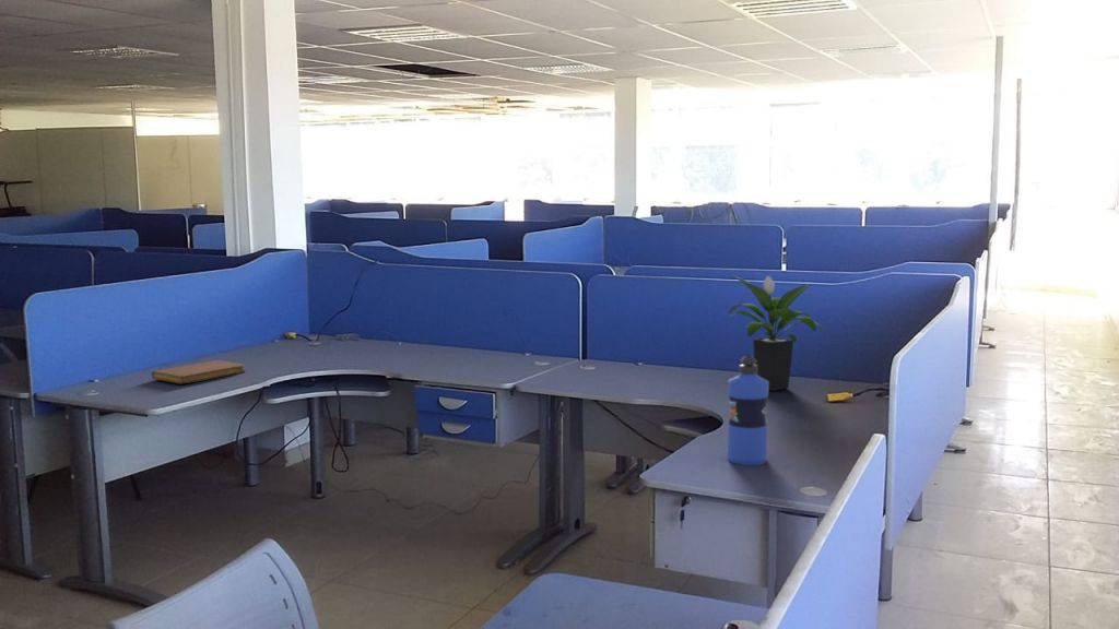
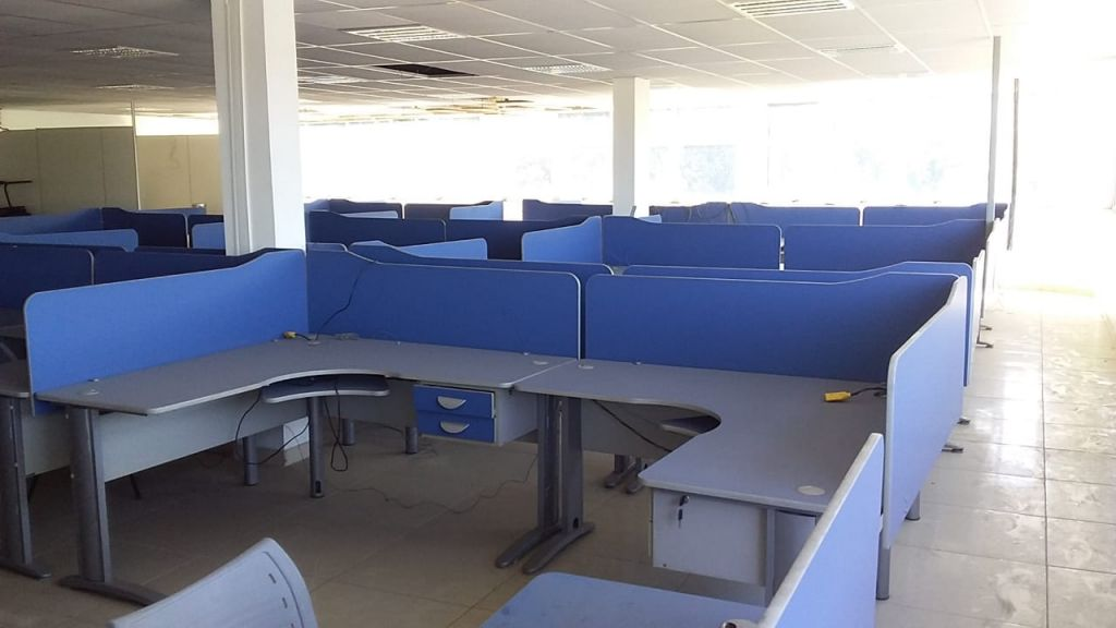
- notebook (199, 371)
- potted plant (774, 332)
- water bottle (747, 408)
